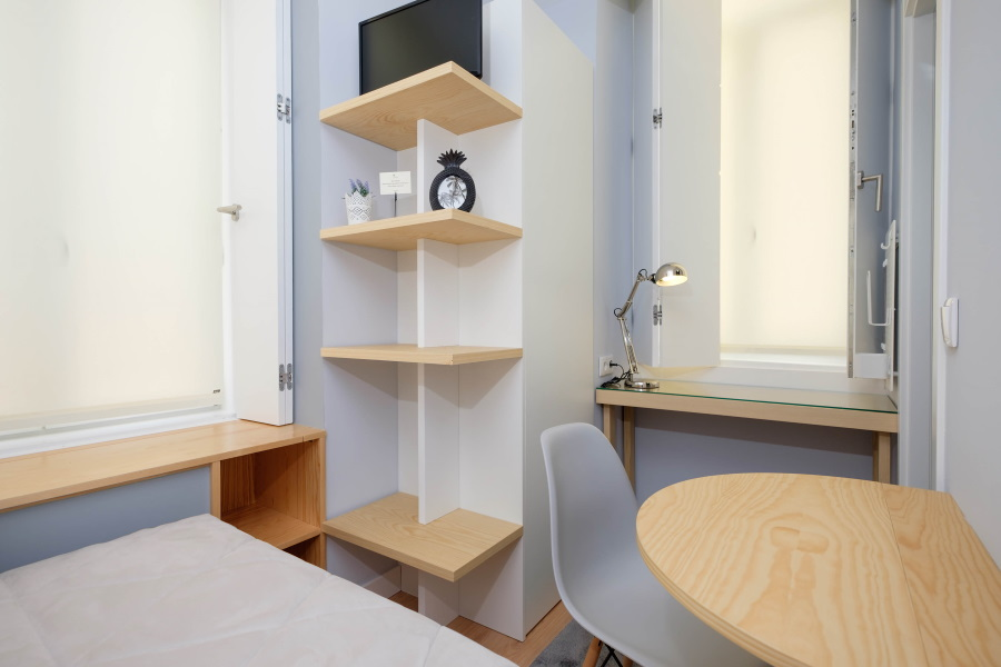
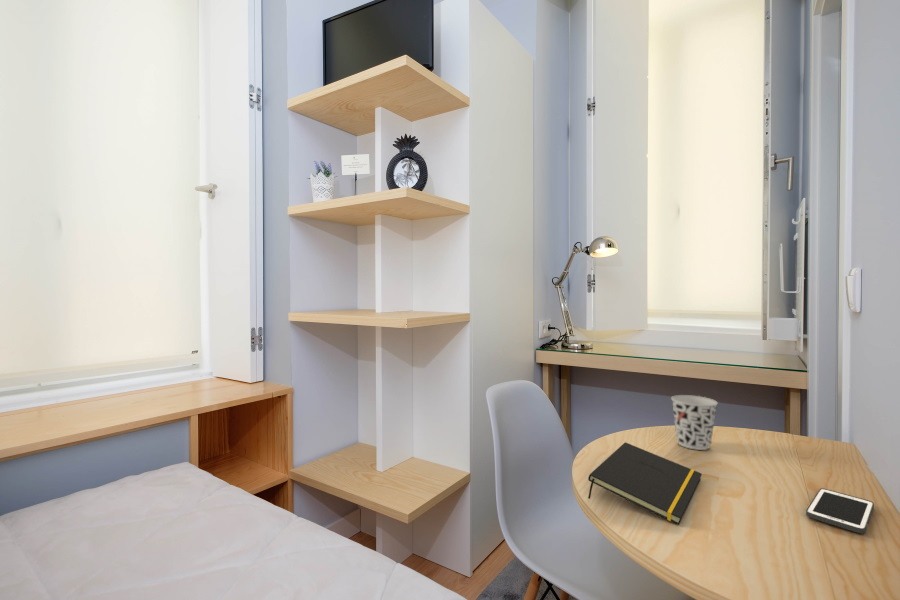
+ notepad (647, 476)
+ cell phone (840, 509)
+ cup (693, 422)
